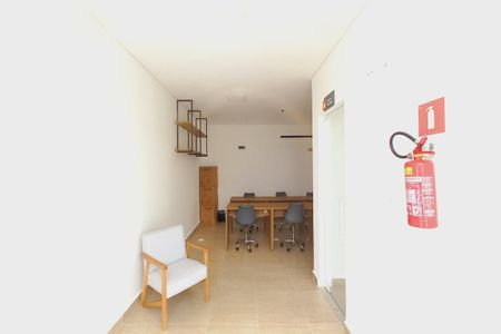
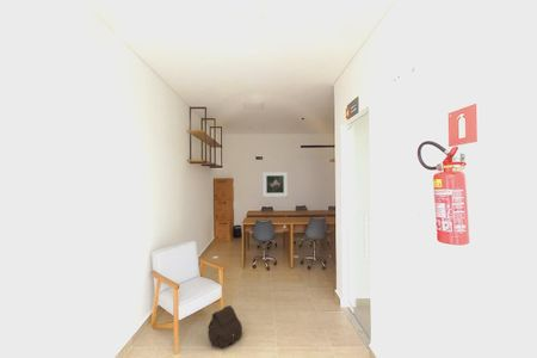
+ satchel (223, 325)
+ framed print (274, 184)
